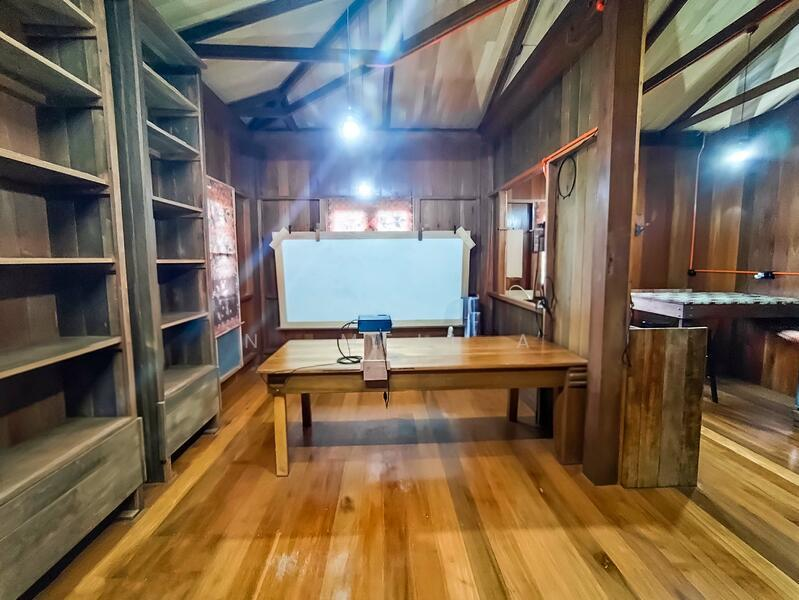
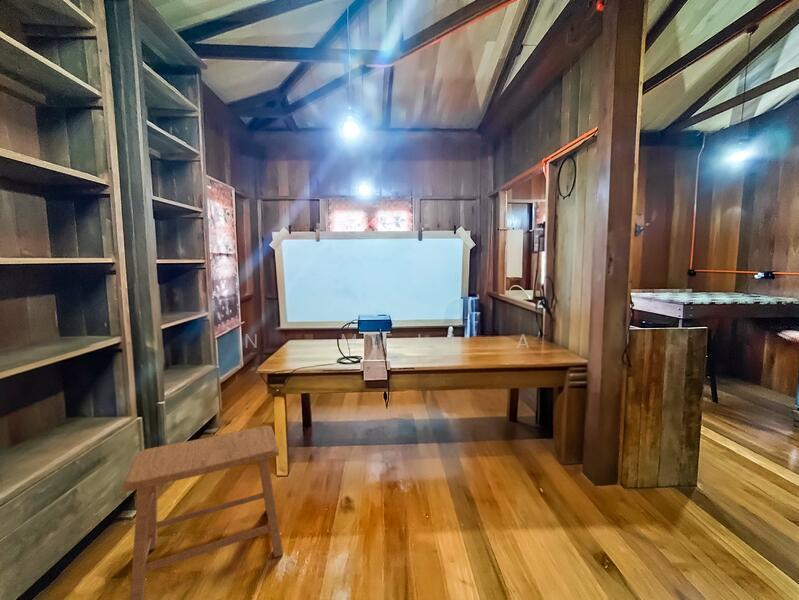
+ stool (213, 506)
